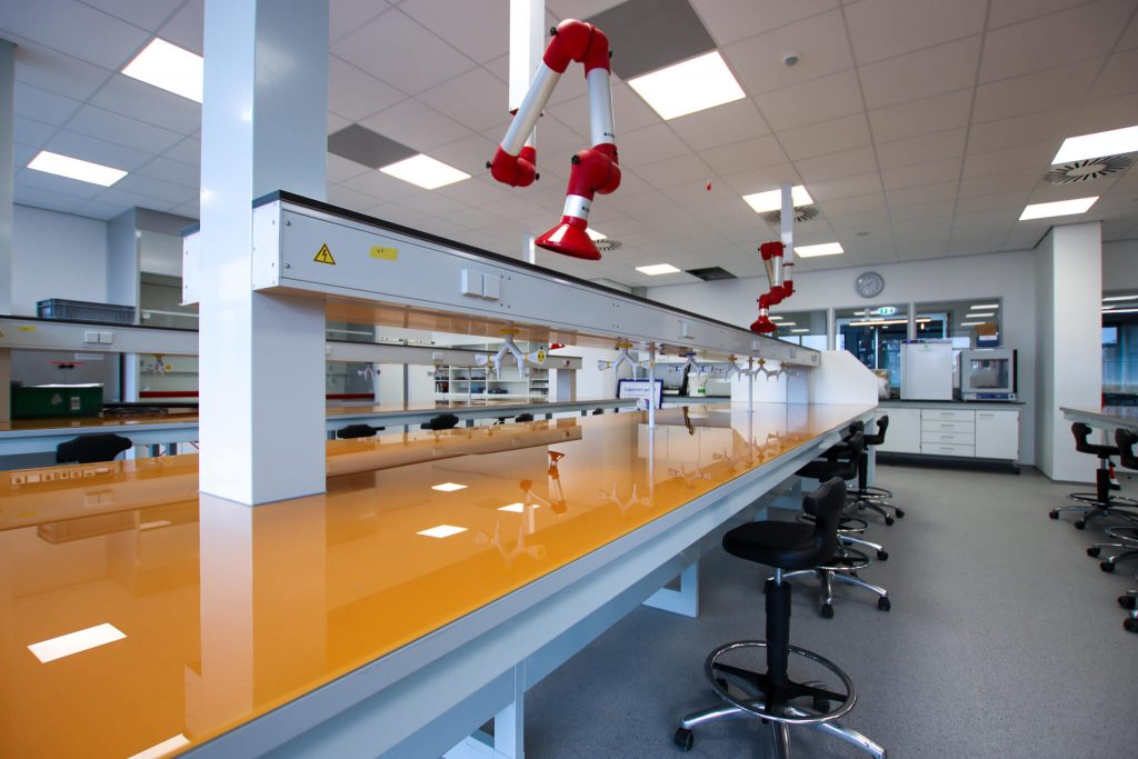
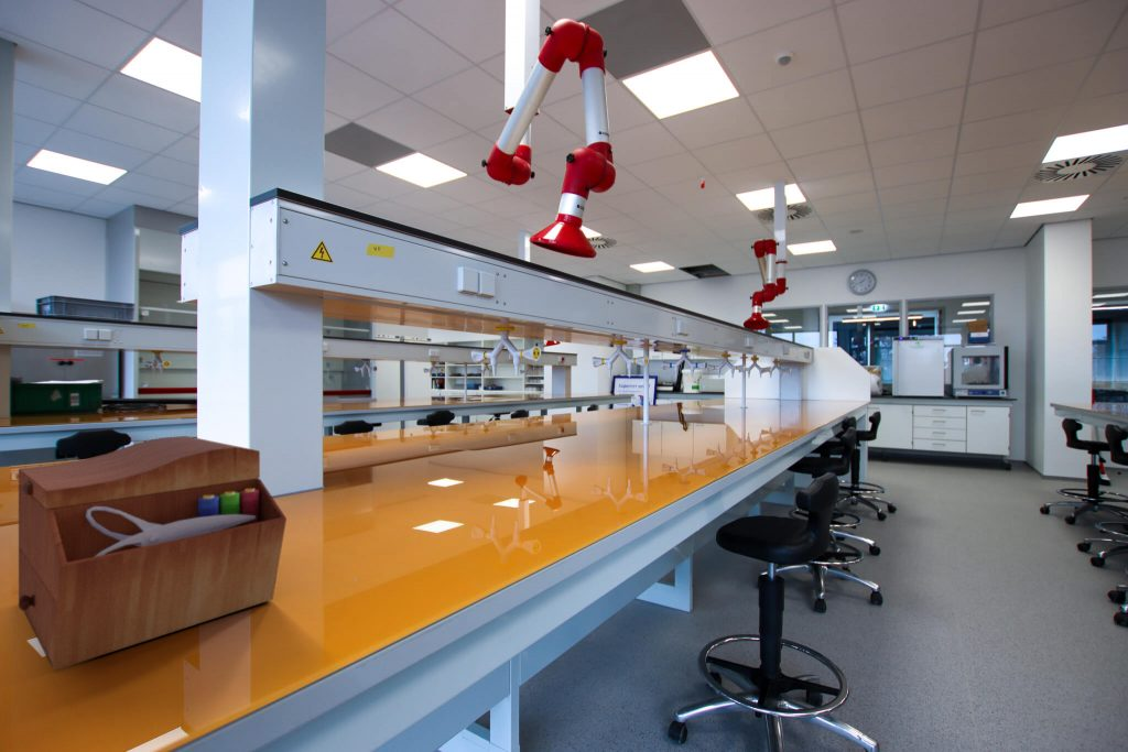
+ sewing box (144, 527)
